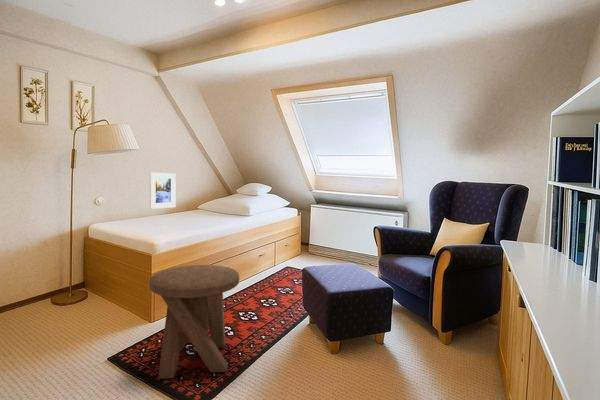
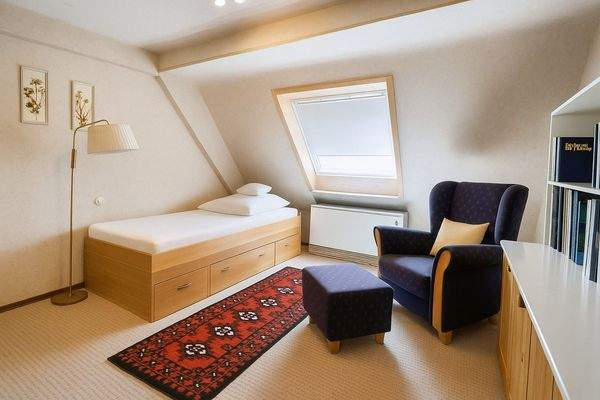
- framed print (163, 190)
- music stool (195, 317)
